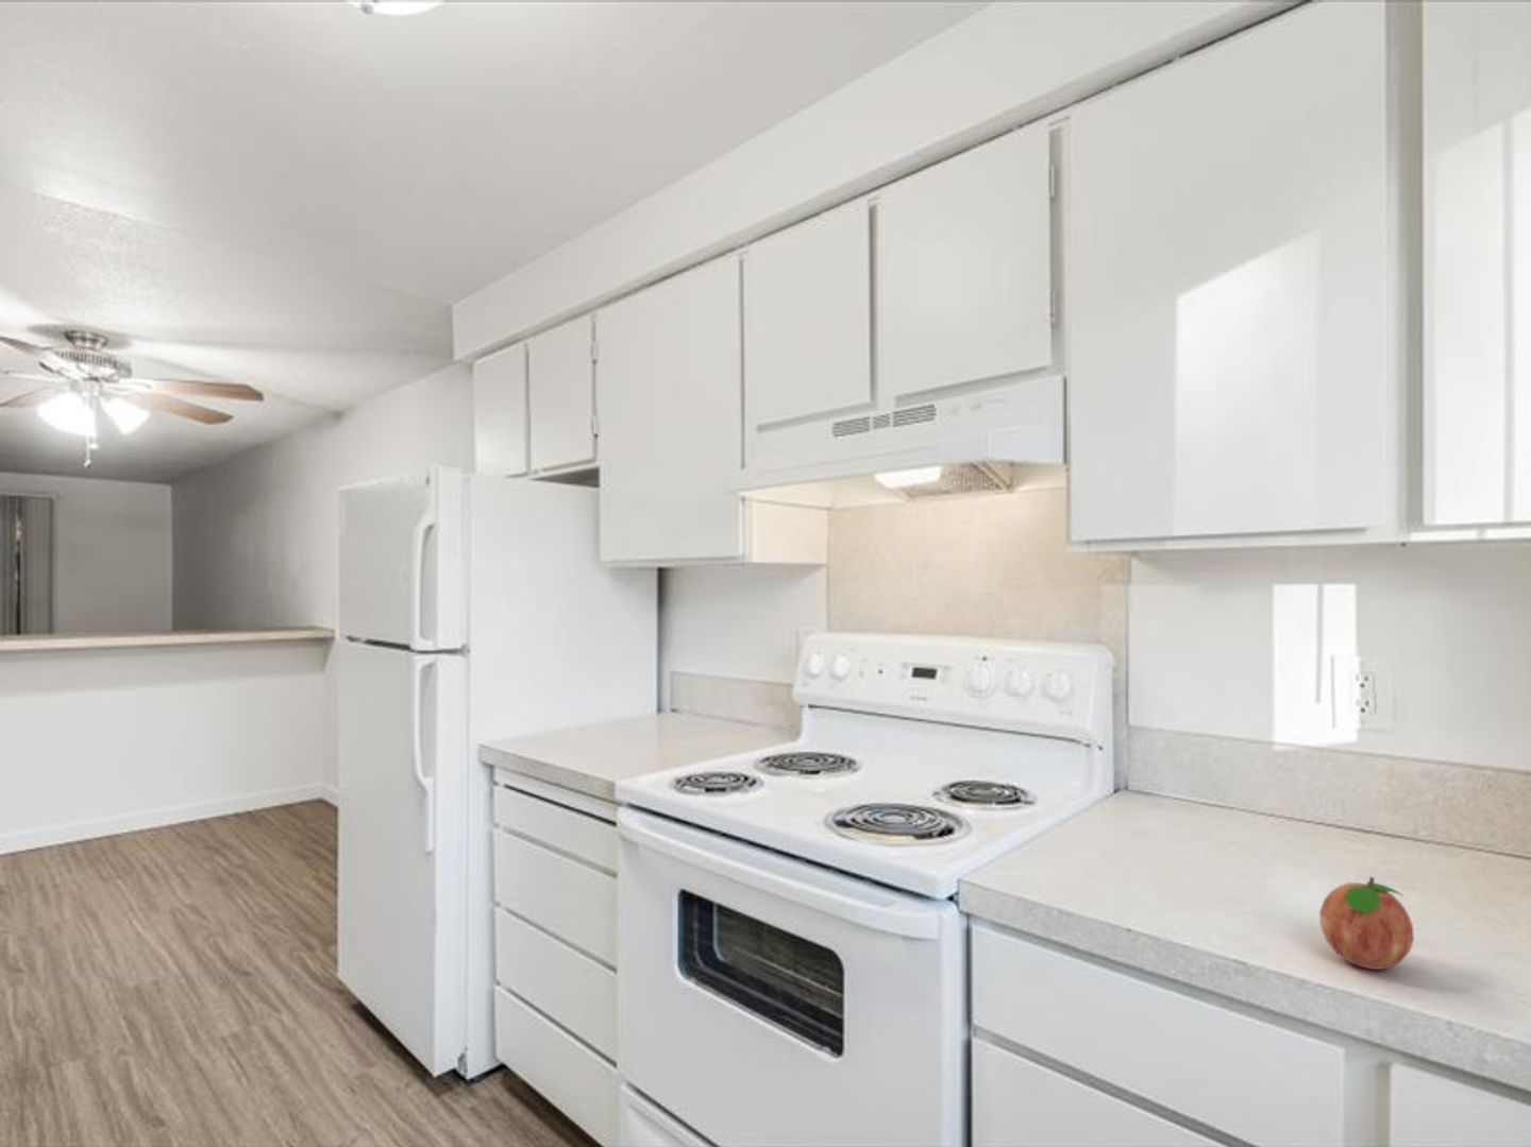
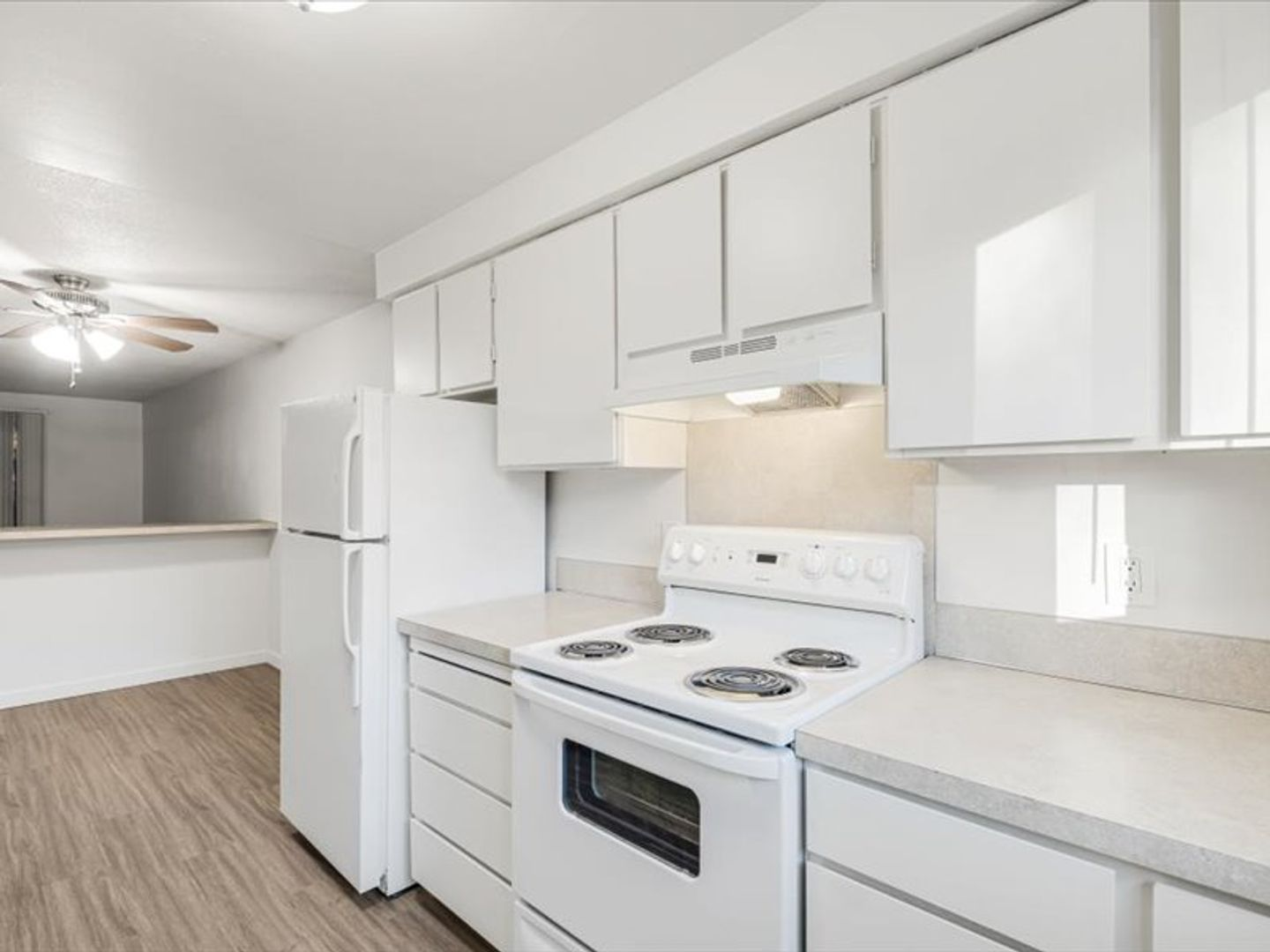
- fruit (1366, 918)
